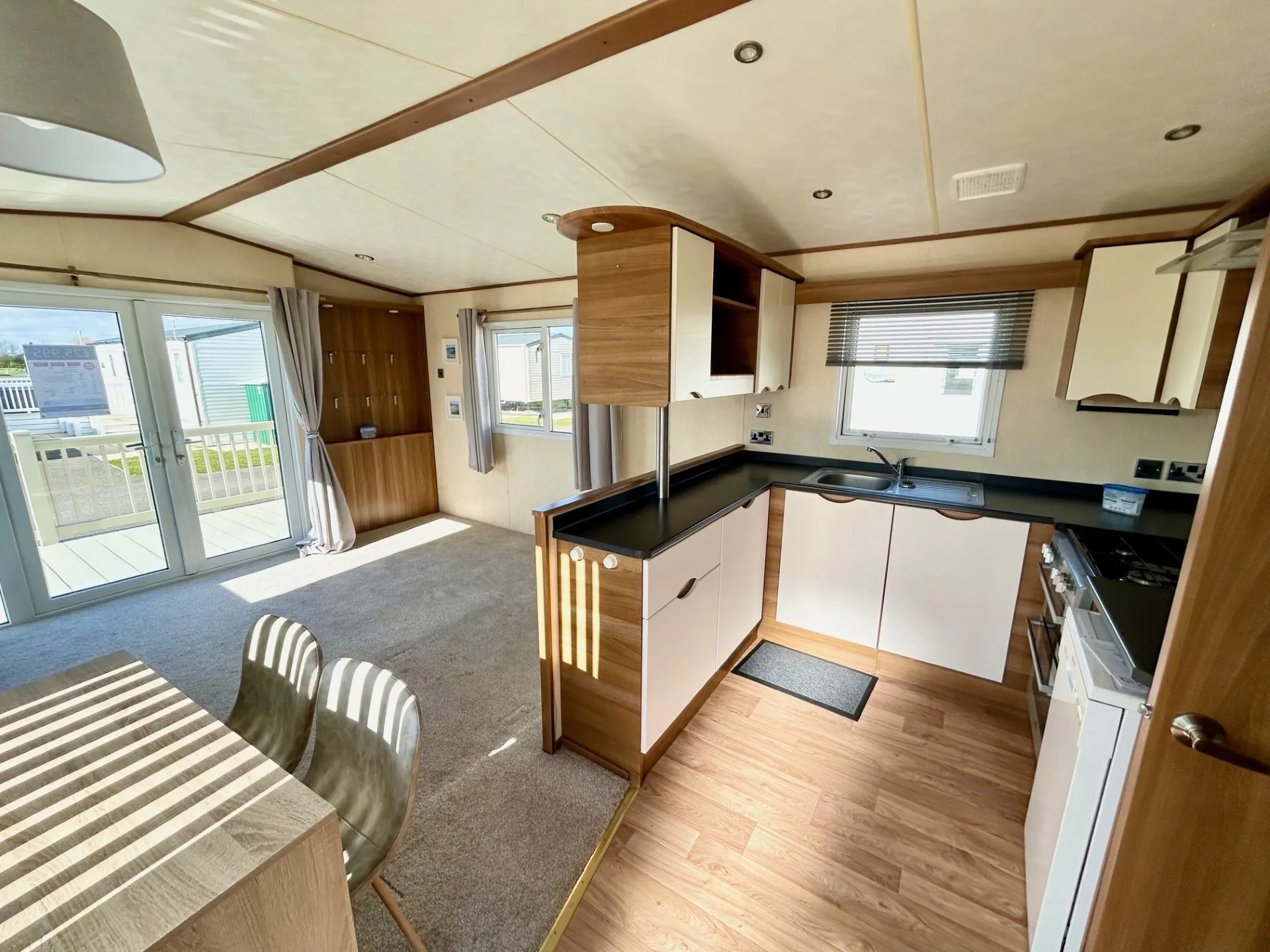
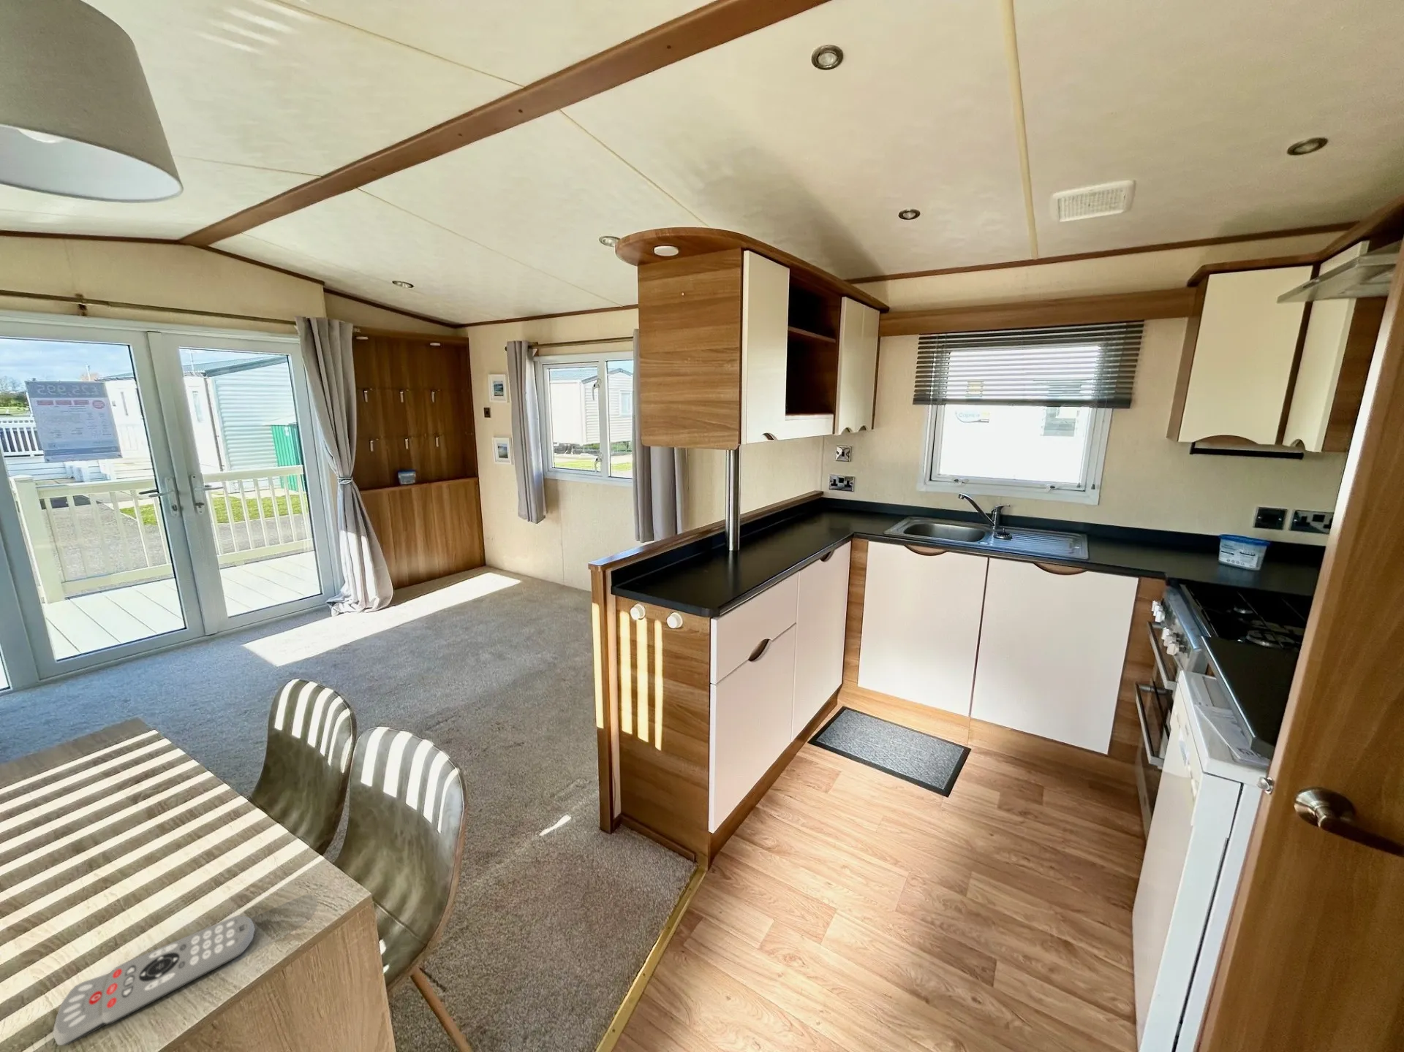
+ remote control (164, 971)
